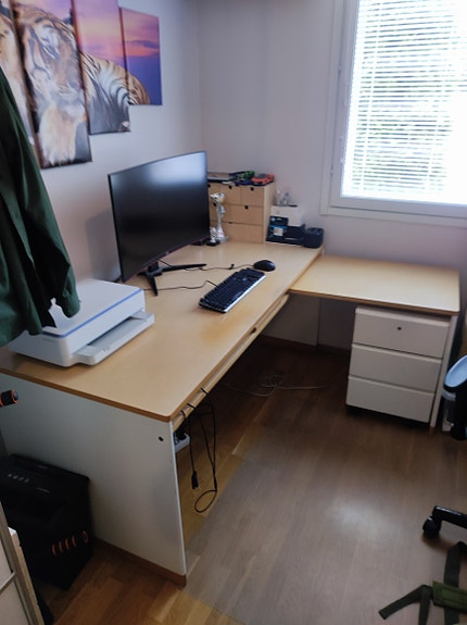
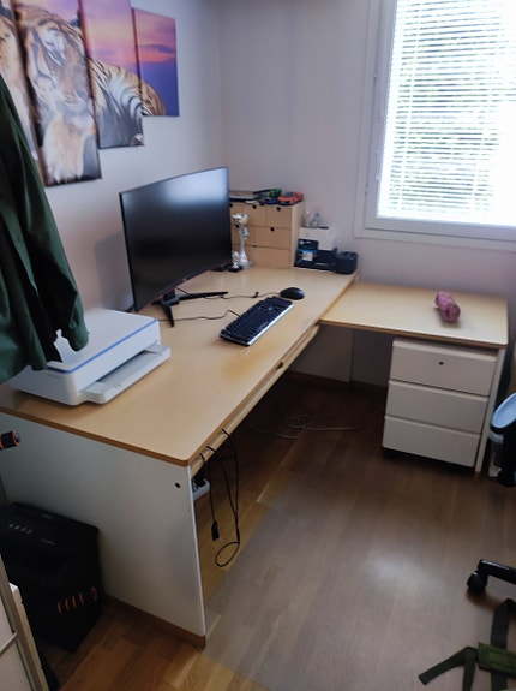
+ pencil case (446, 305)
